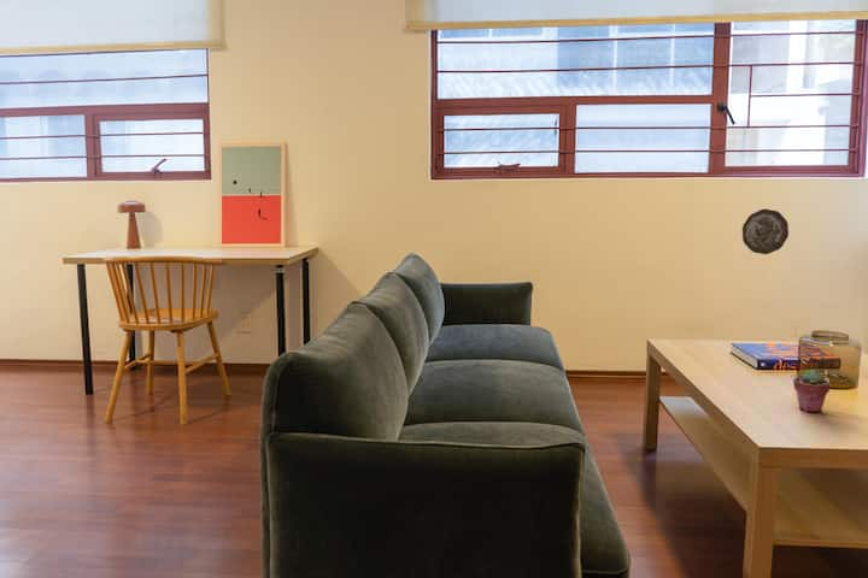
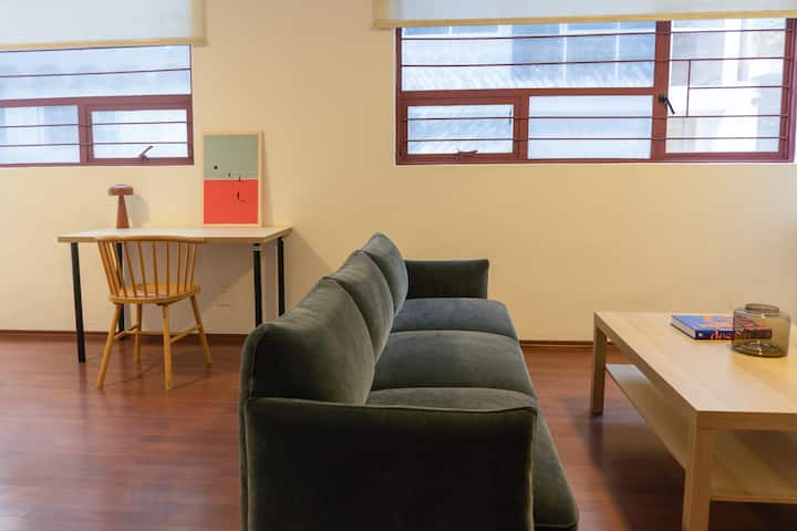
- potted succulent (811, 389)
- decorative plate (764, 231)
